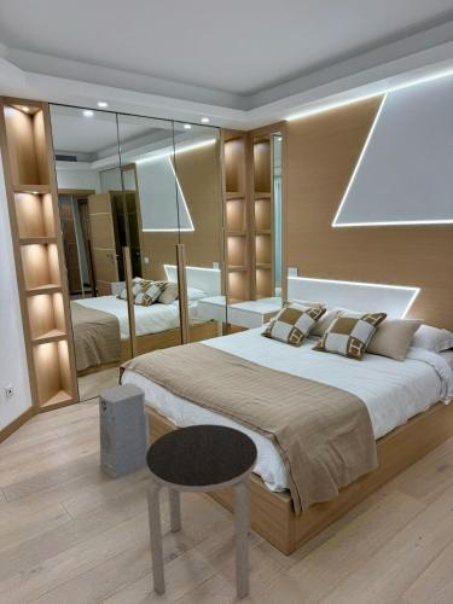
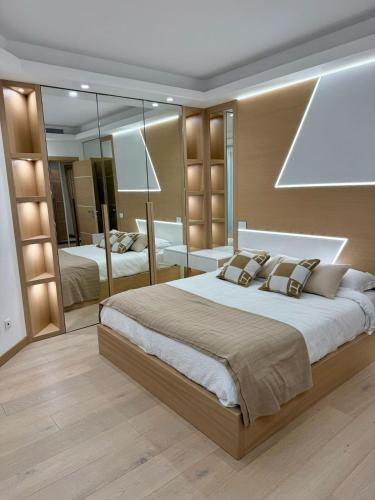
- side table (203, 492)
- air purifier (123, 428)
